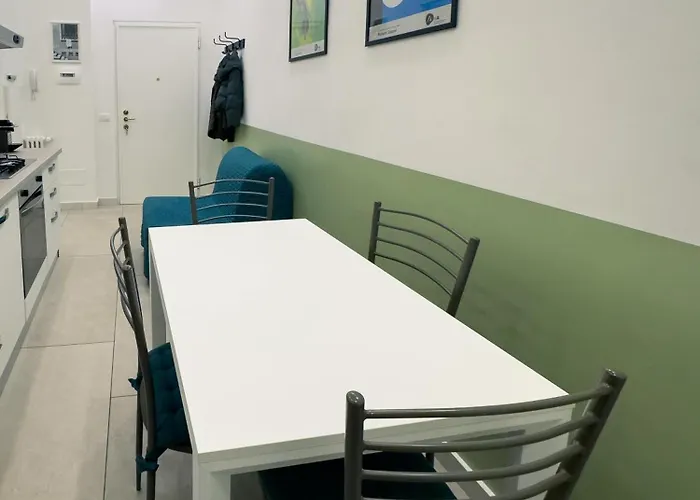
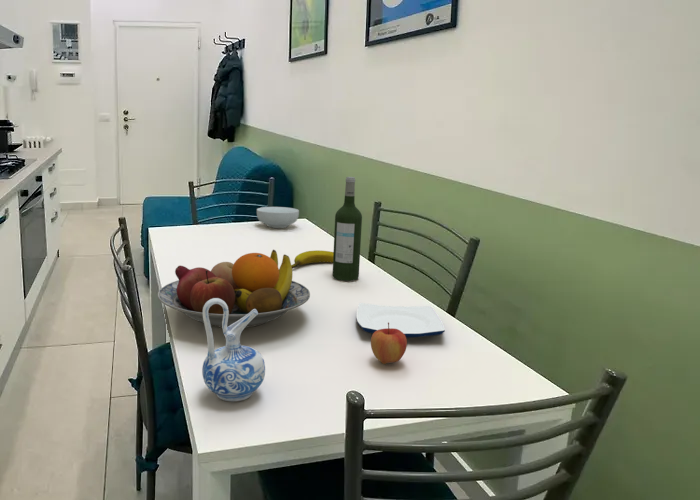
+ banana (313, 258)
+ cereal bowl (277, 217)
+ apple (388, 343)
+ ceramic pitcher (234, 346)
+ plate (398, 321)
+ fruit bowl (235, 285)
+ wine bottle (348, 228)
